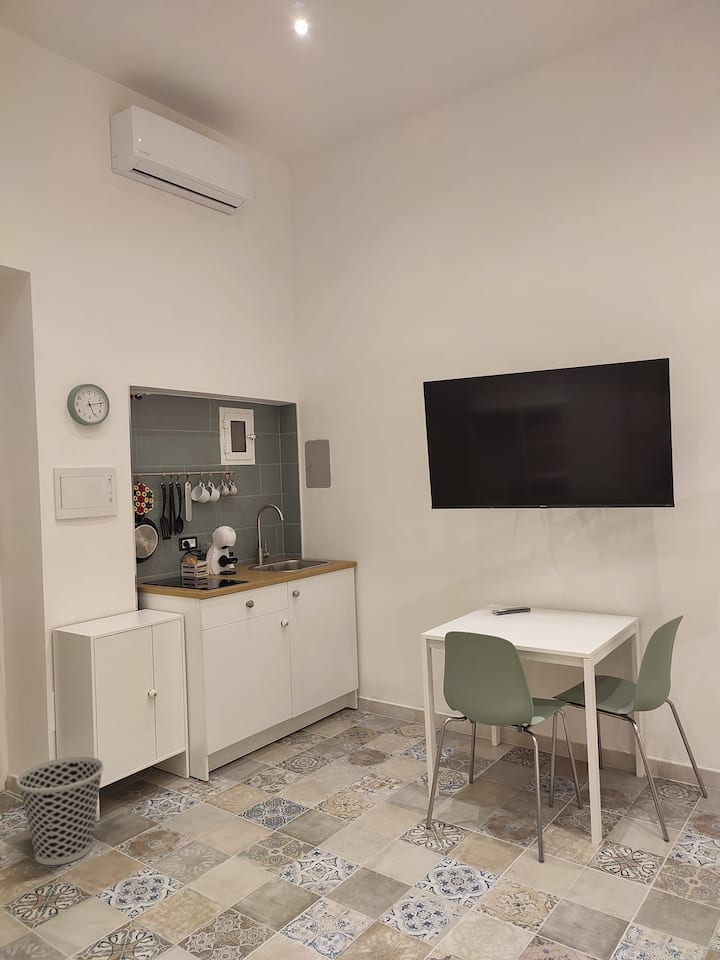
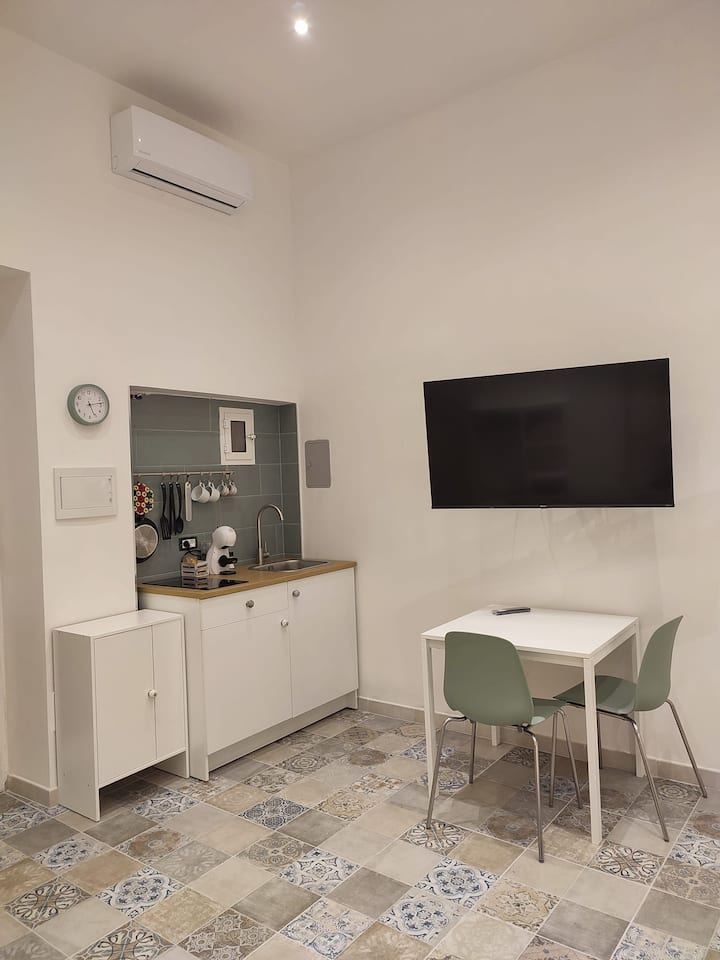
- wastebasket (62, 811)
